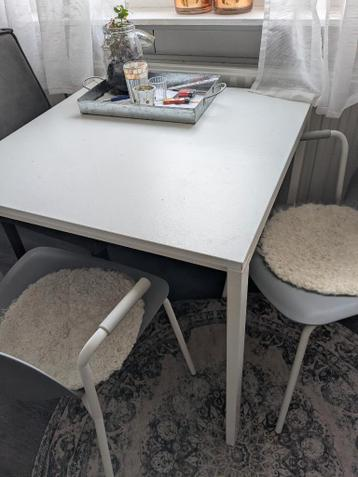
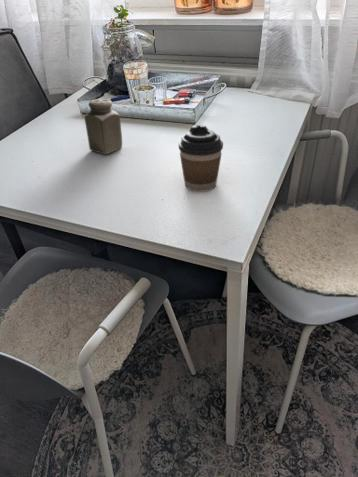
+ salt shaker (103, 125)
+ coffee cup (200, 158)
